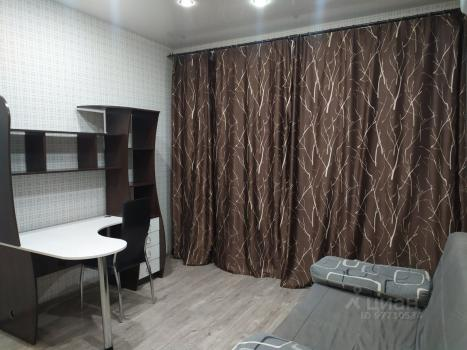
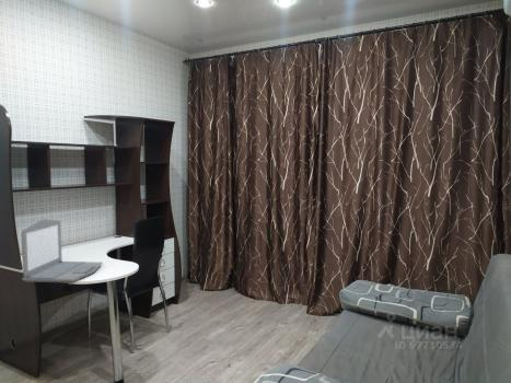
+ laptop (60, 246)
